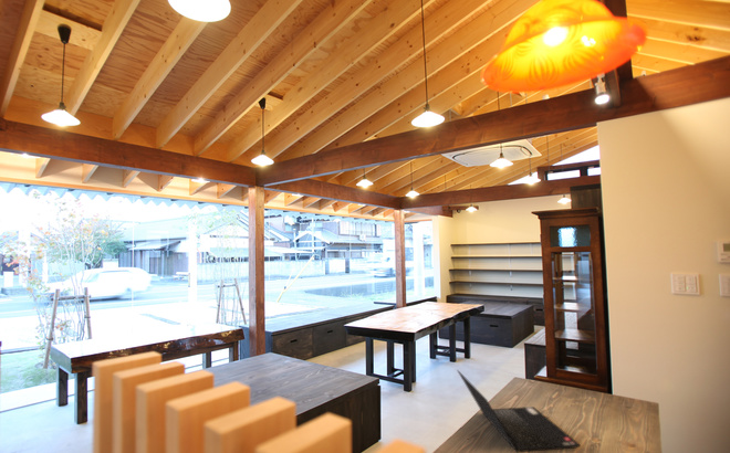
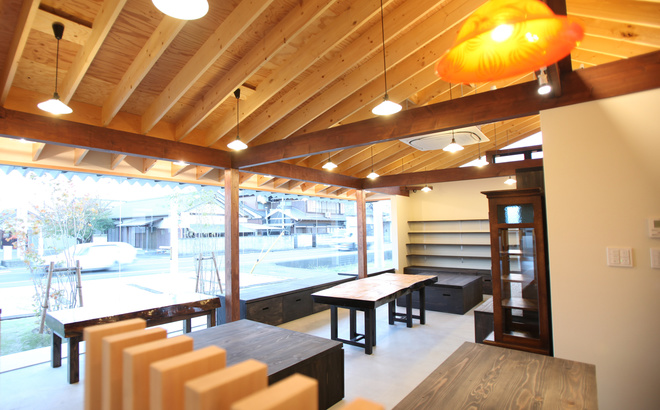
- laptop computer (512, 408)
